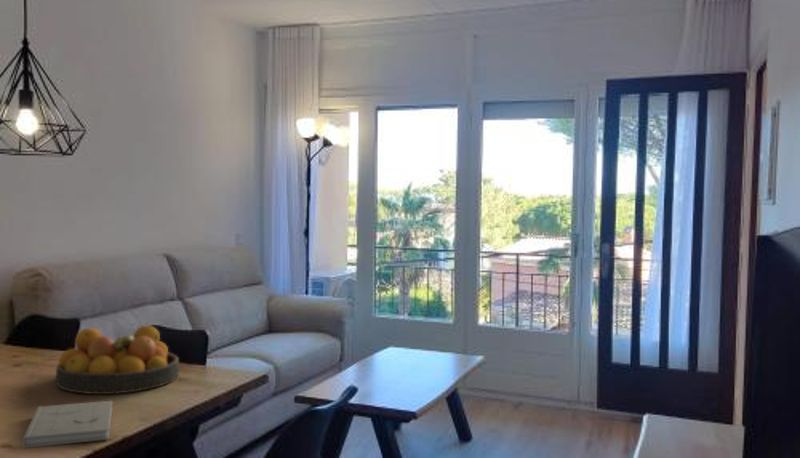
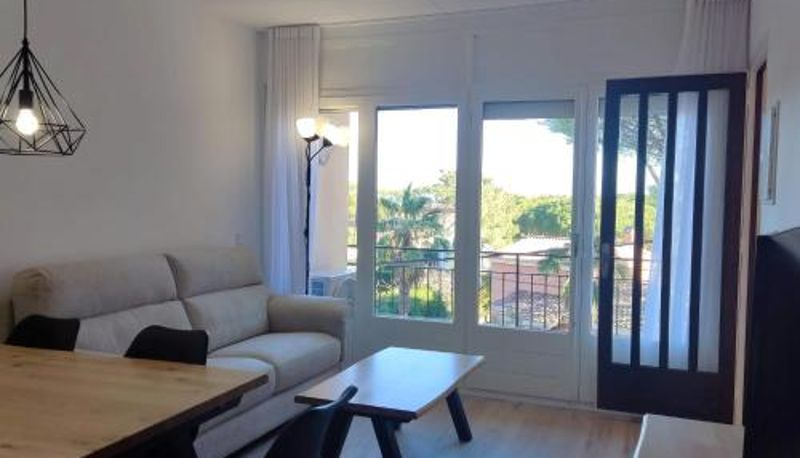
- fruit bowl (119, 353)
- book (71, 422)
